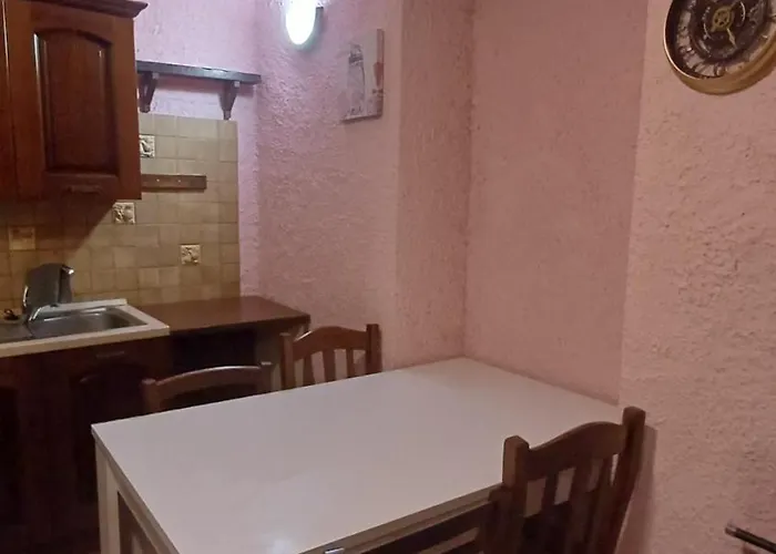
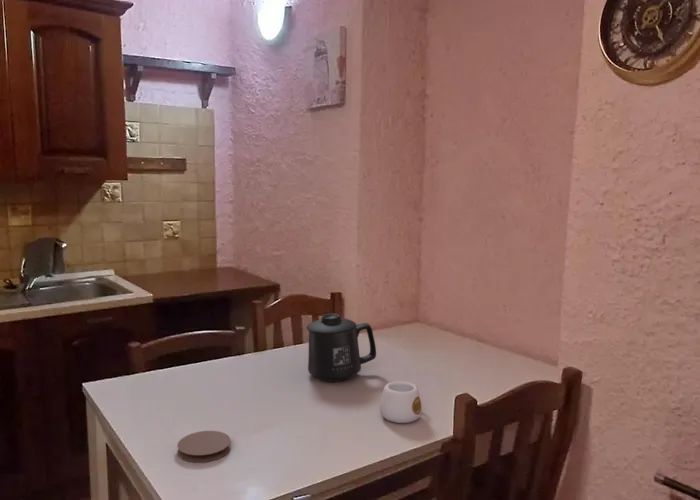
+ coaster (204, 445)
+ mug (403, 399)
+ mug (338, 344)
